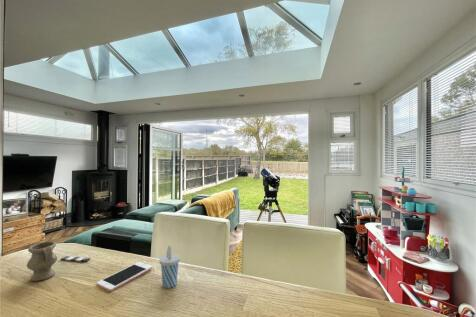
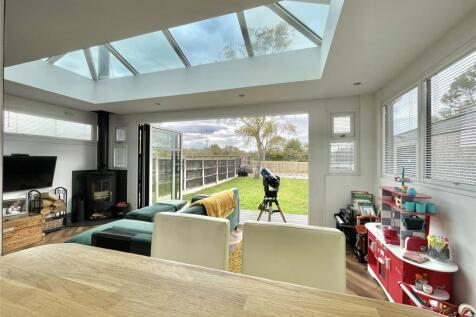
- cup (169, 264)
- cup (55, 255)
- cell phone (126, 274)
